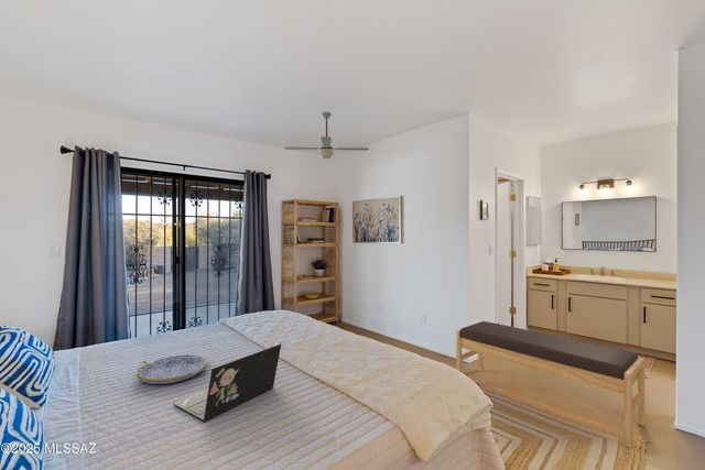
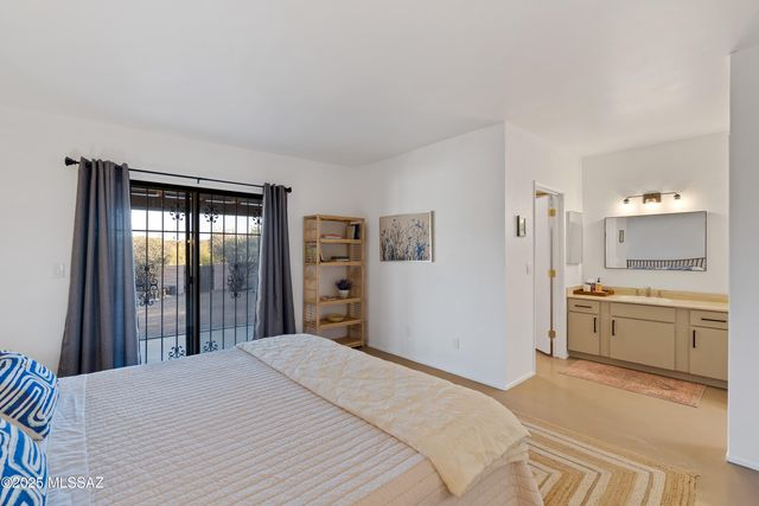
- serving tray (173, 368)
- bench (538, 369)
- laptop (229, 373)
- ceiling fan (326, 134)
